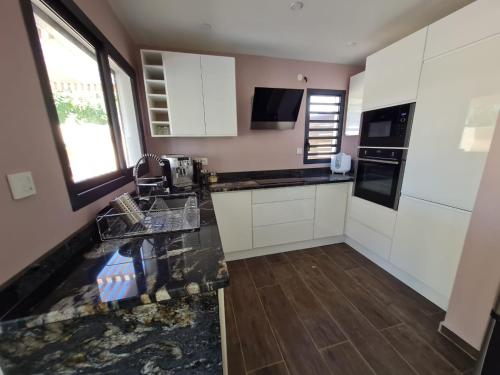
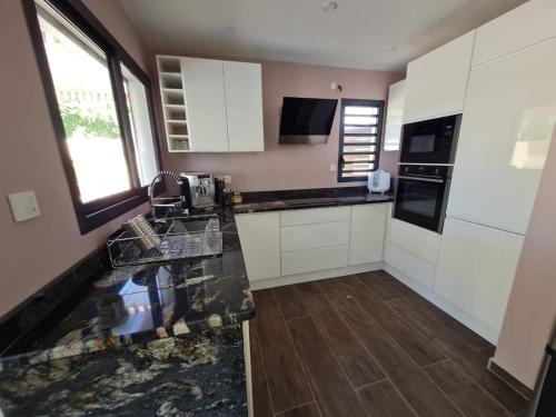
+ mug (113, 310)
